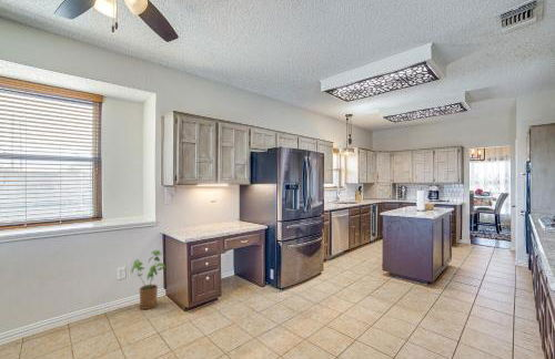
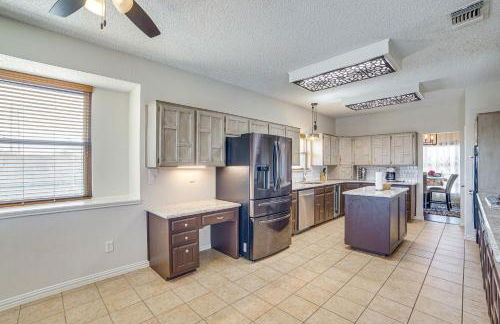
- house plant (151, 278)
